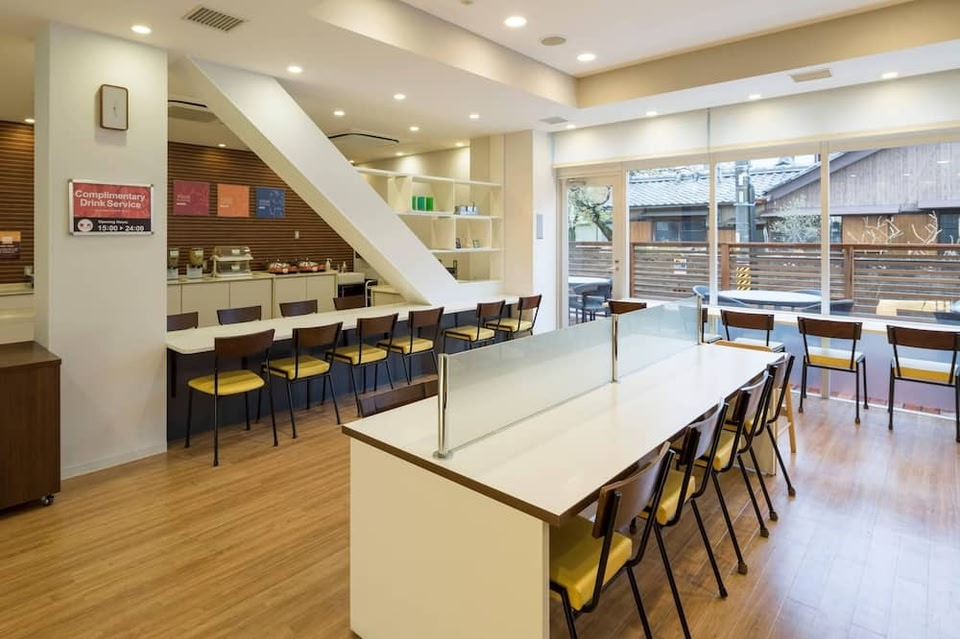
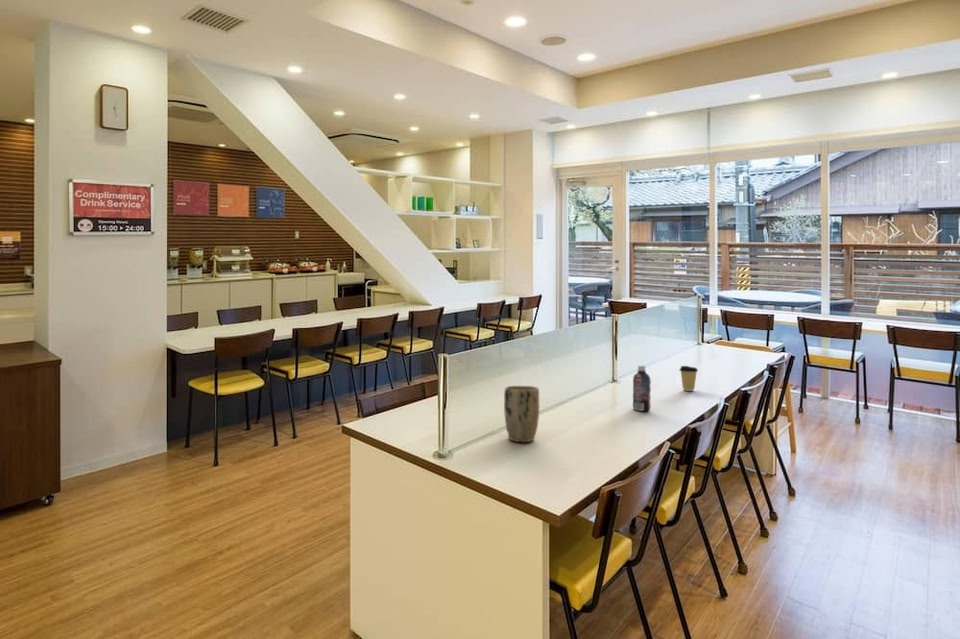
+ coffee cup (688, 378)
+ plant pot (521, 413)
+ bottle (641, 388)
